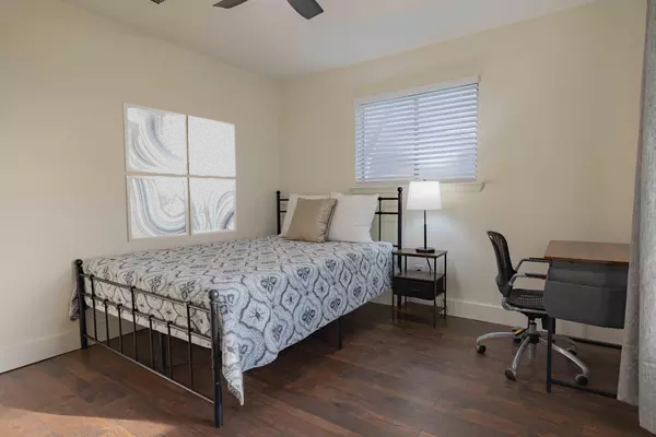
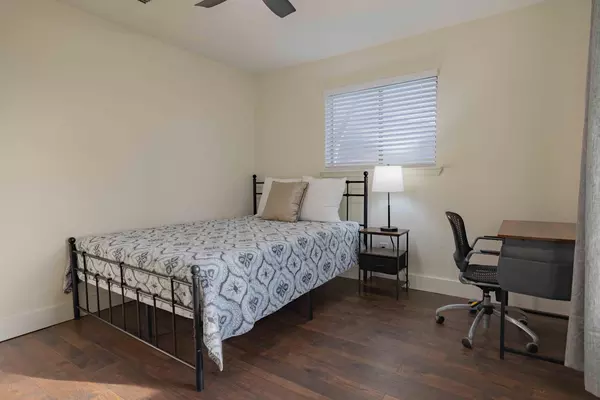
- wall art (186, 174)
